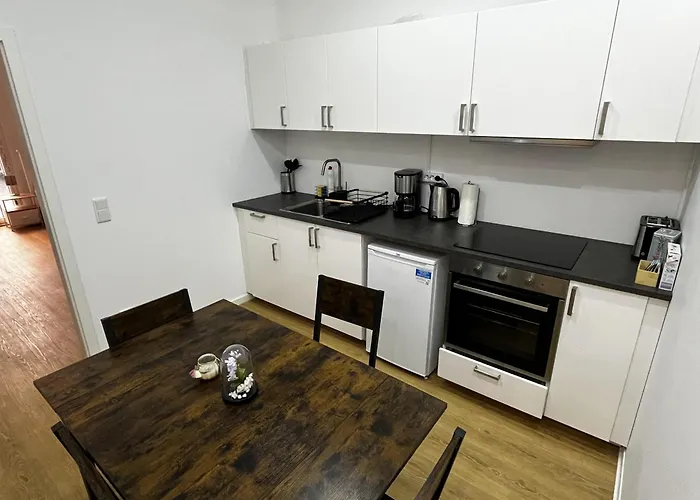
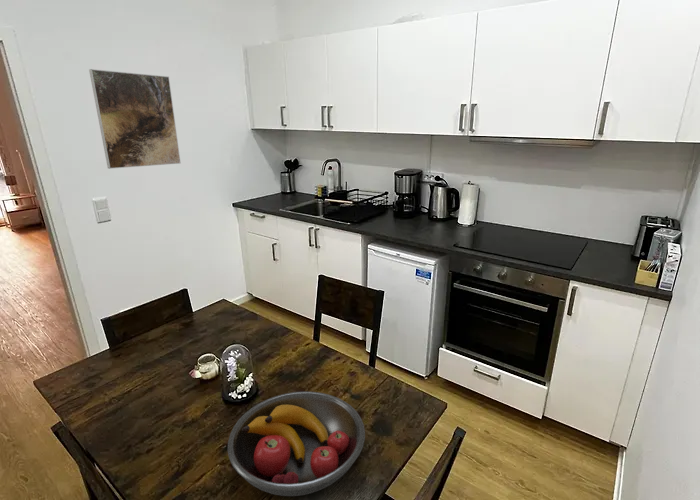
+ fruit bowl (298, 443)
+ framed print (139, 121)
